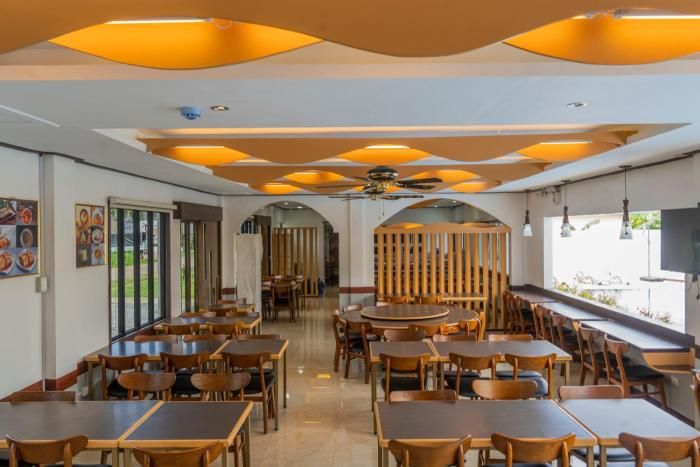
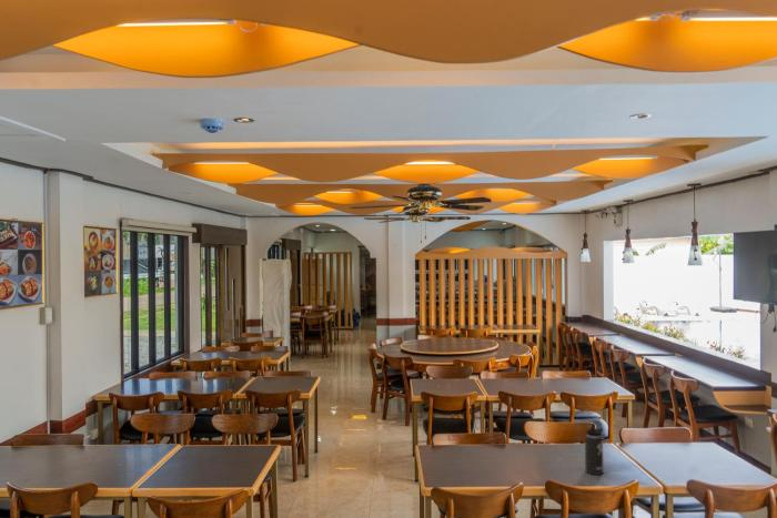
+ thermos bottle (595, 446)
